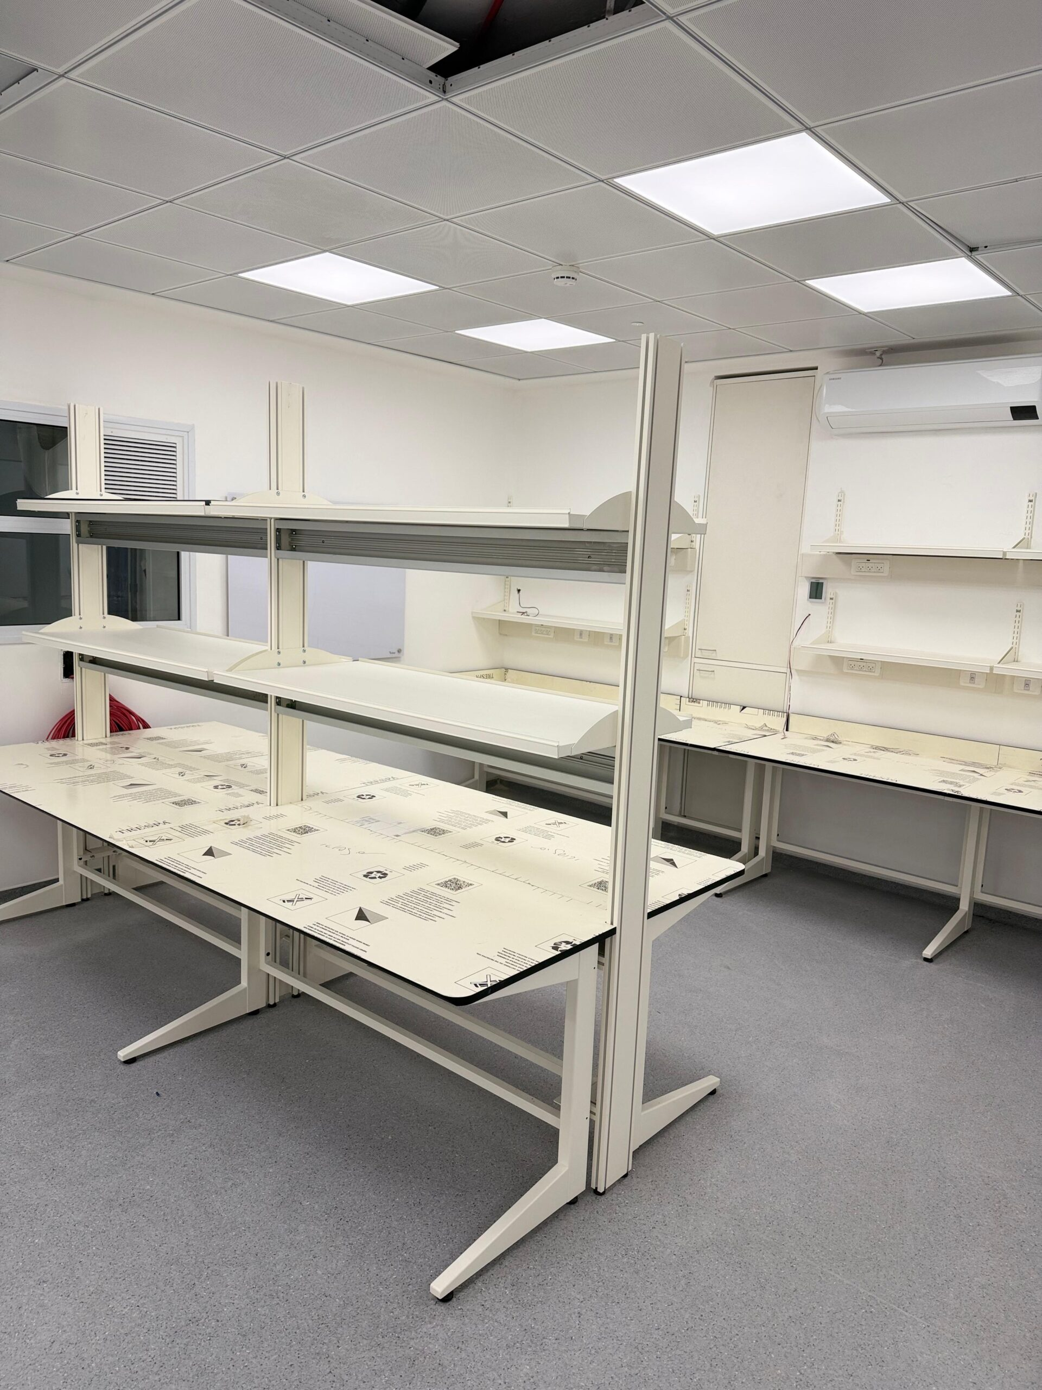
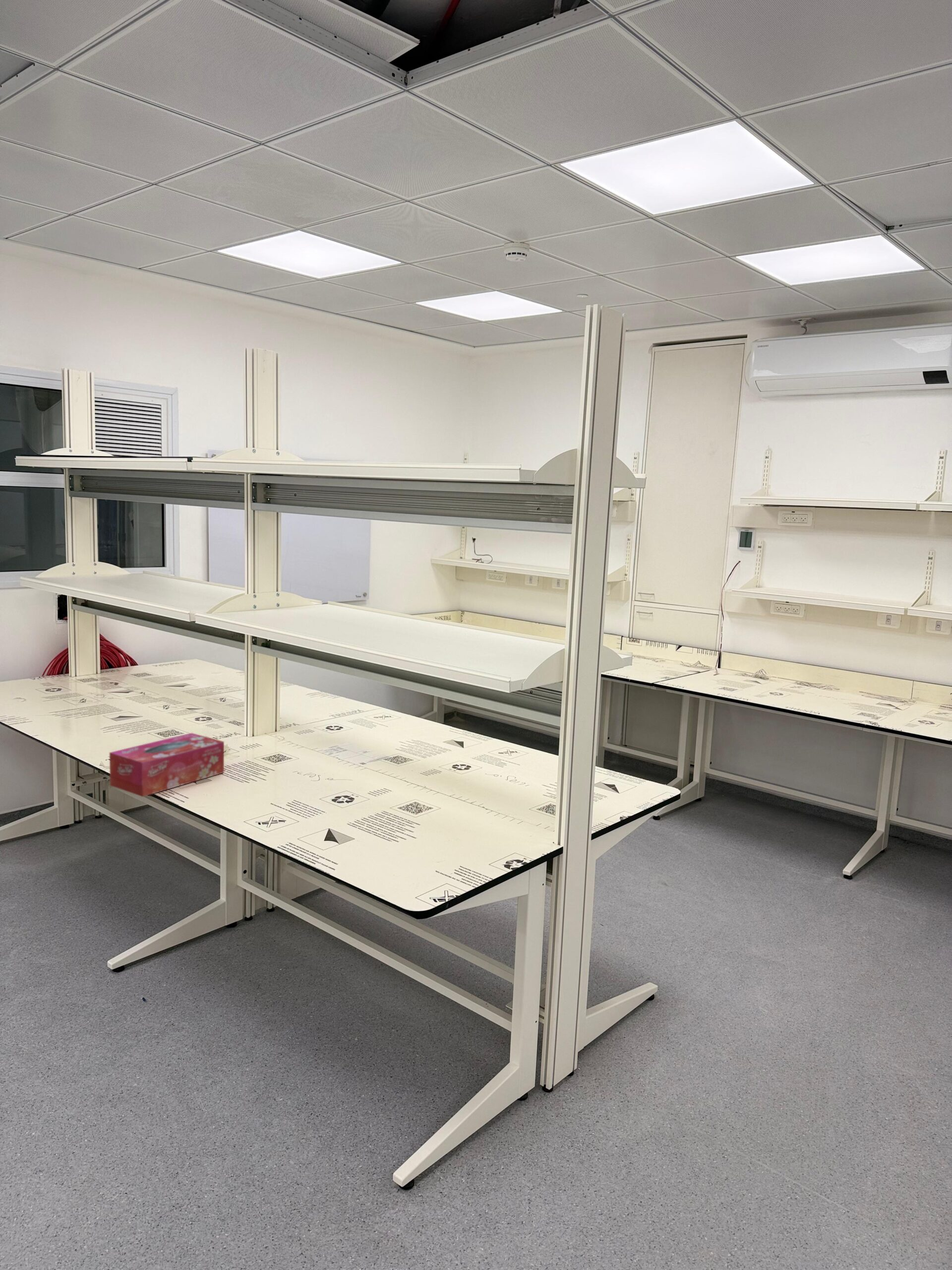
+ tissue box (169, 762)
